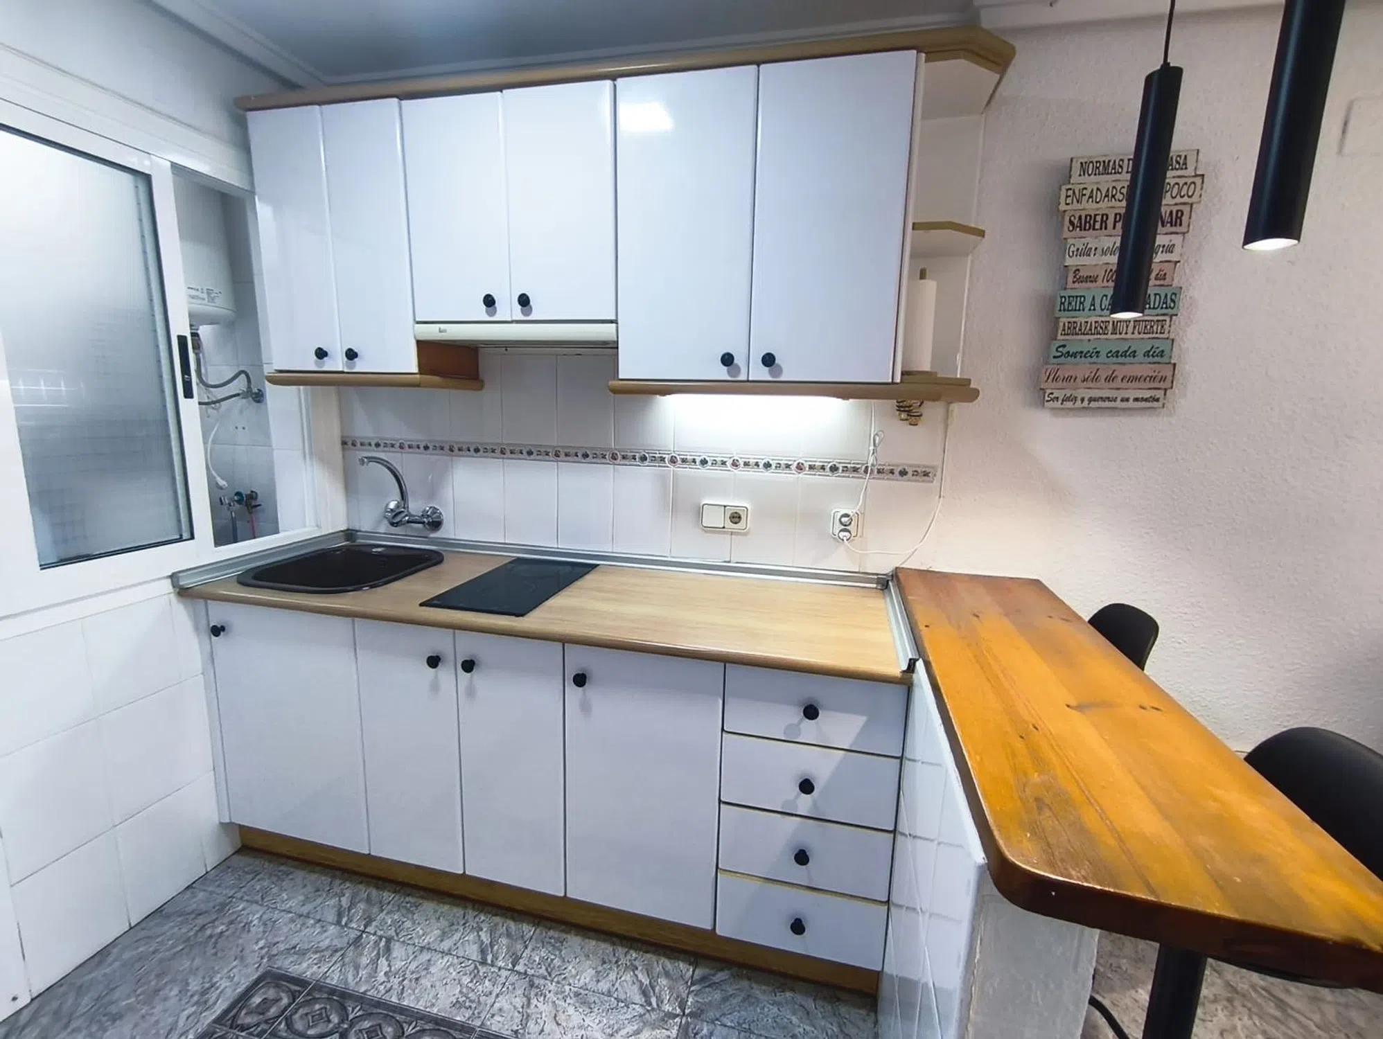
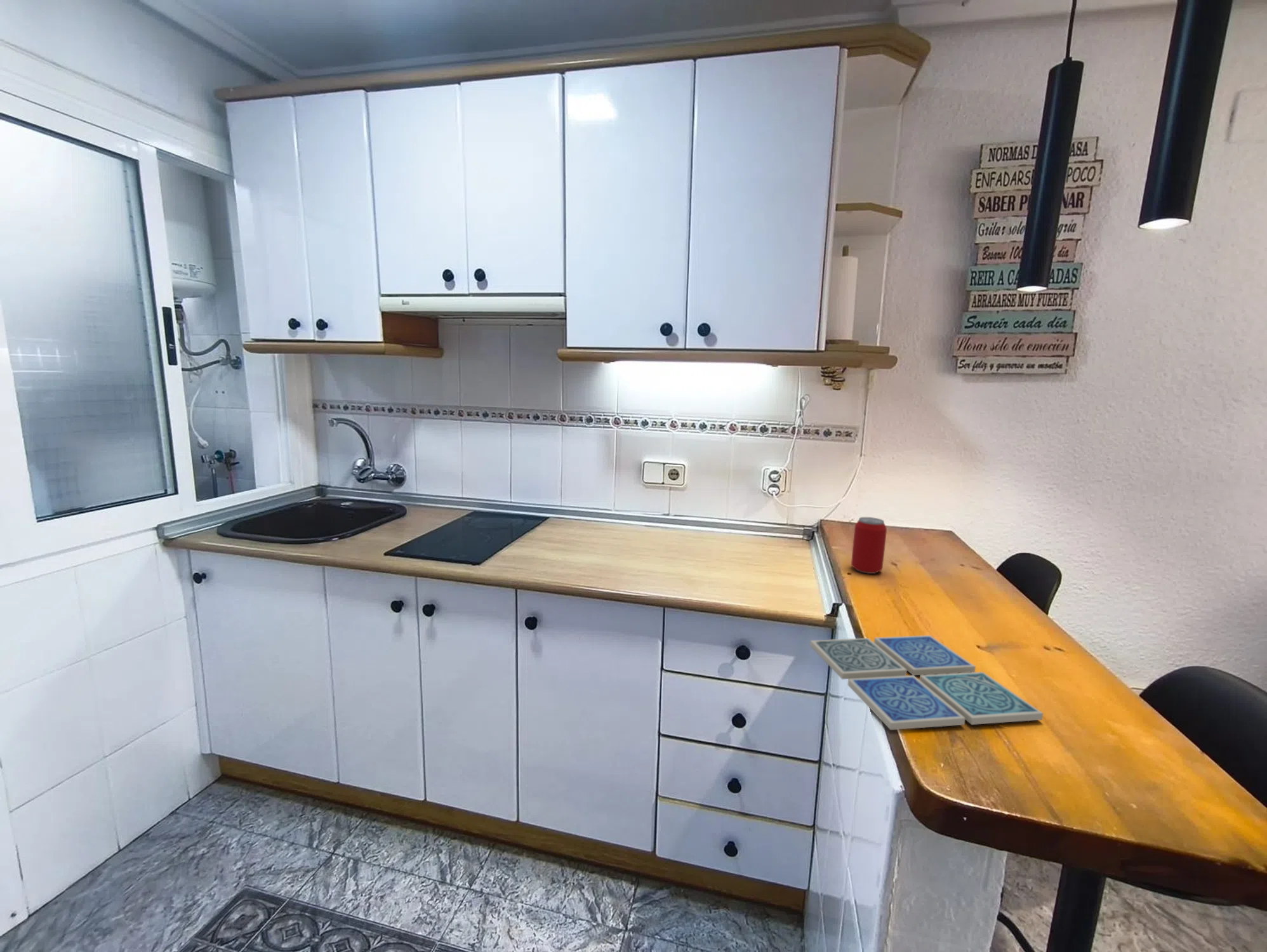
+ drink coaster (913, 675)
+ beverage can (868, 545)
